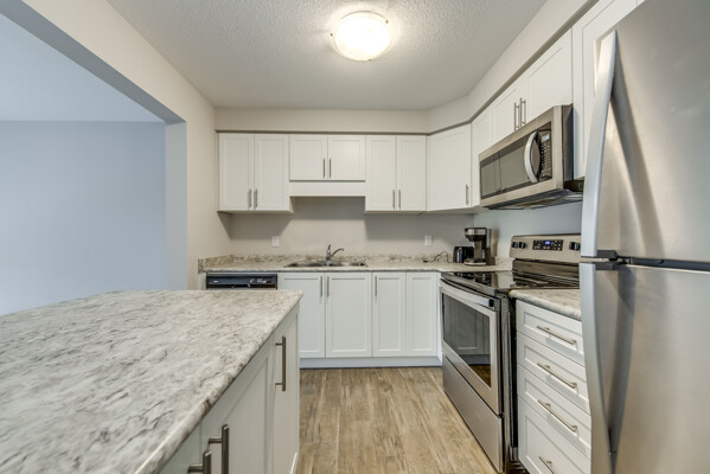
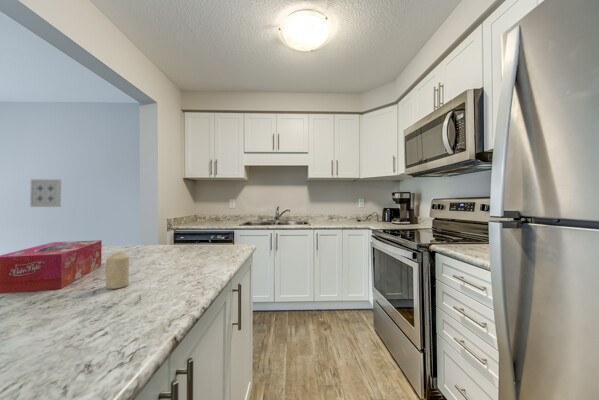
+ candle (117, 269)
+ wall art (45, 193)
+ tissue box (56, 262)
